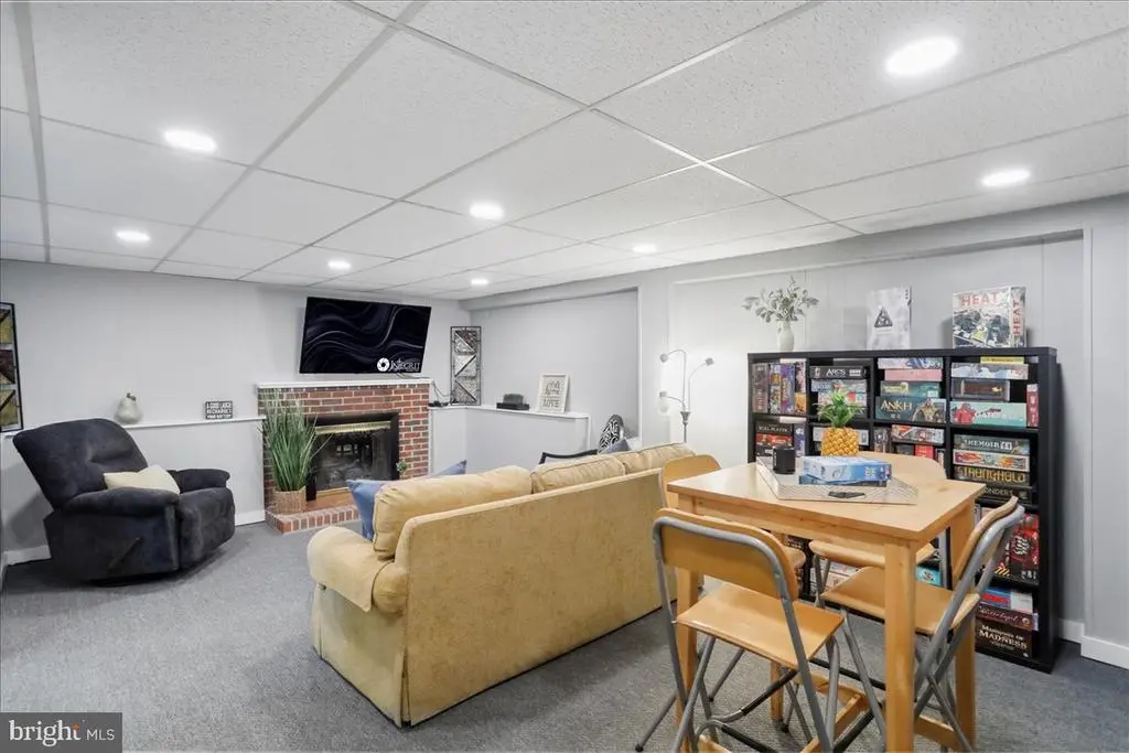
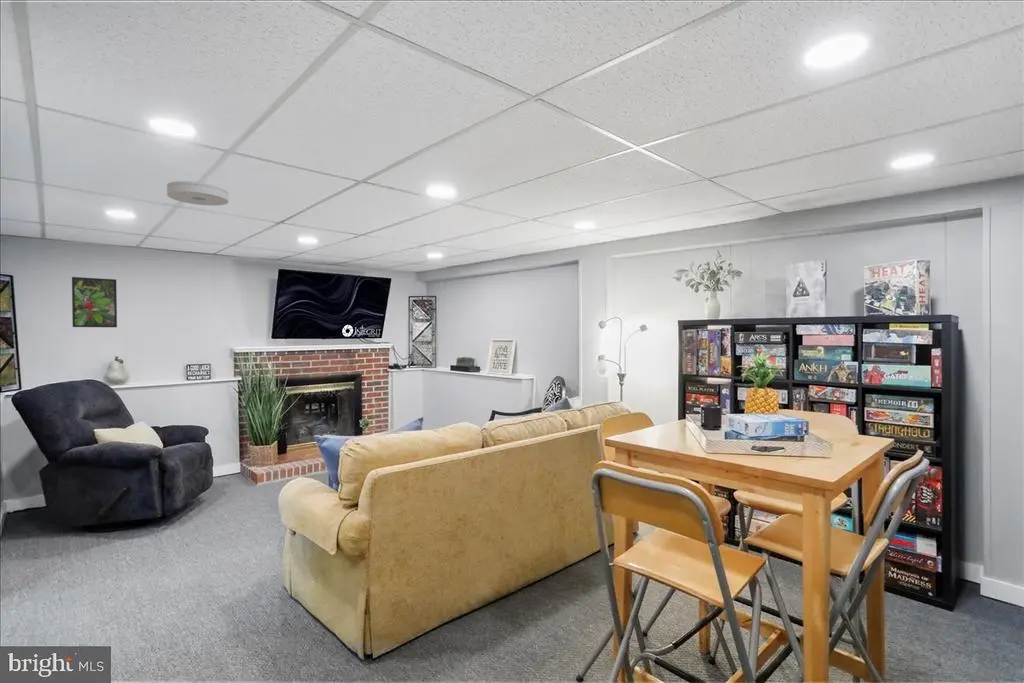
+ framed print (94, 302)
+ smoke detector (198, 194)
